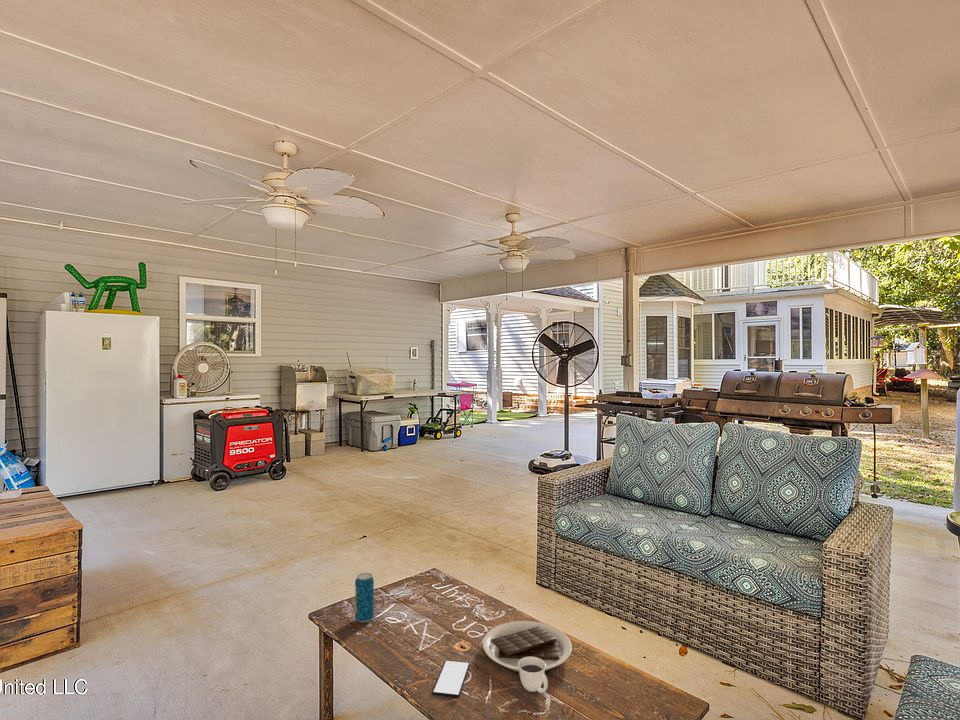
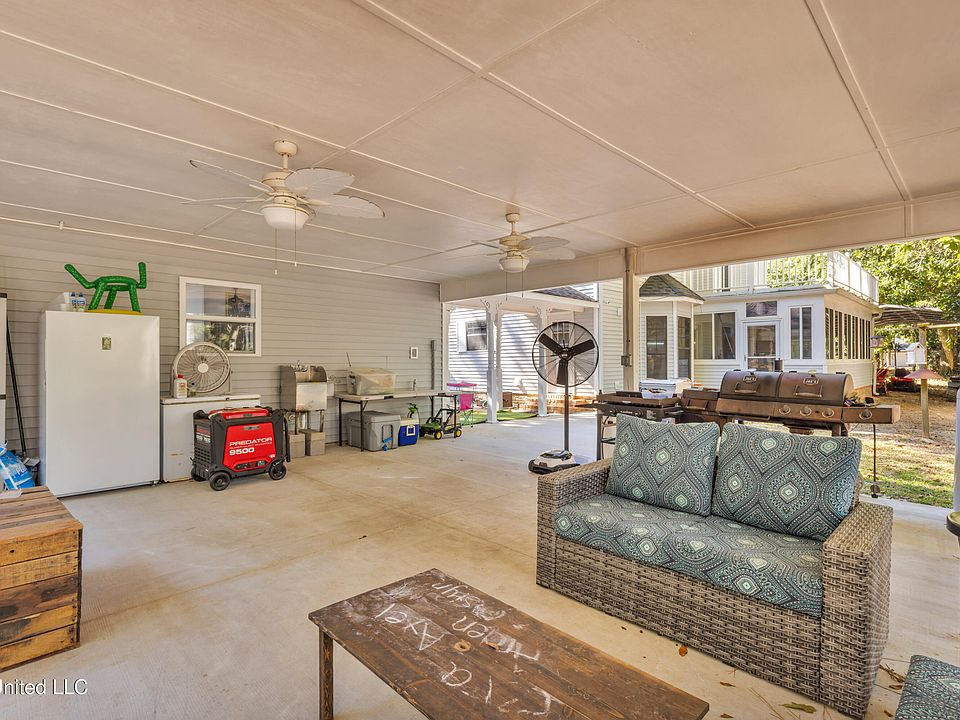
- placemat (503, 653)
- beverage can (364, 597)
